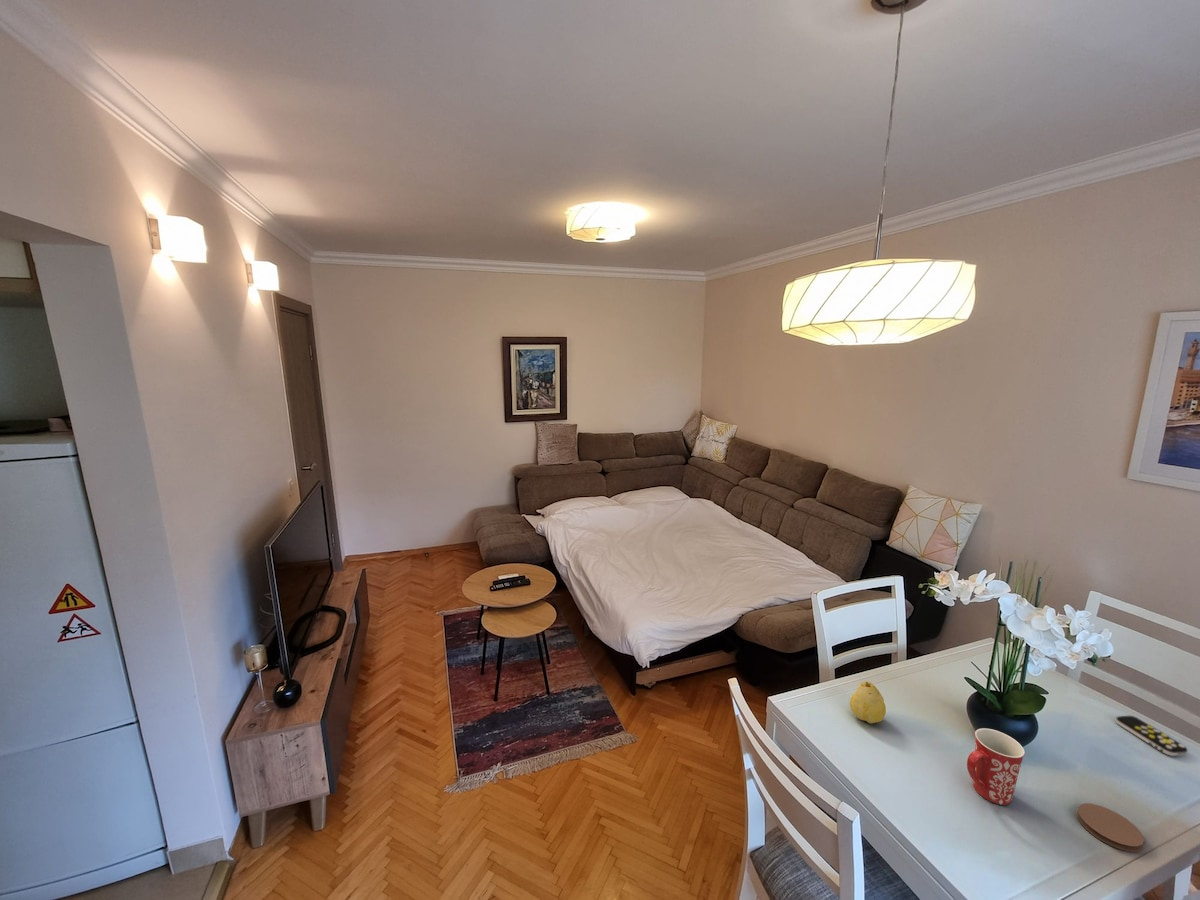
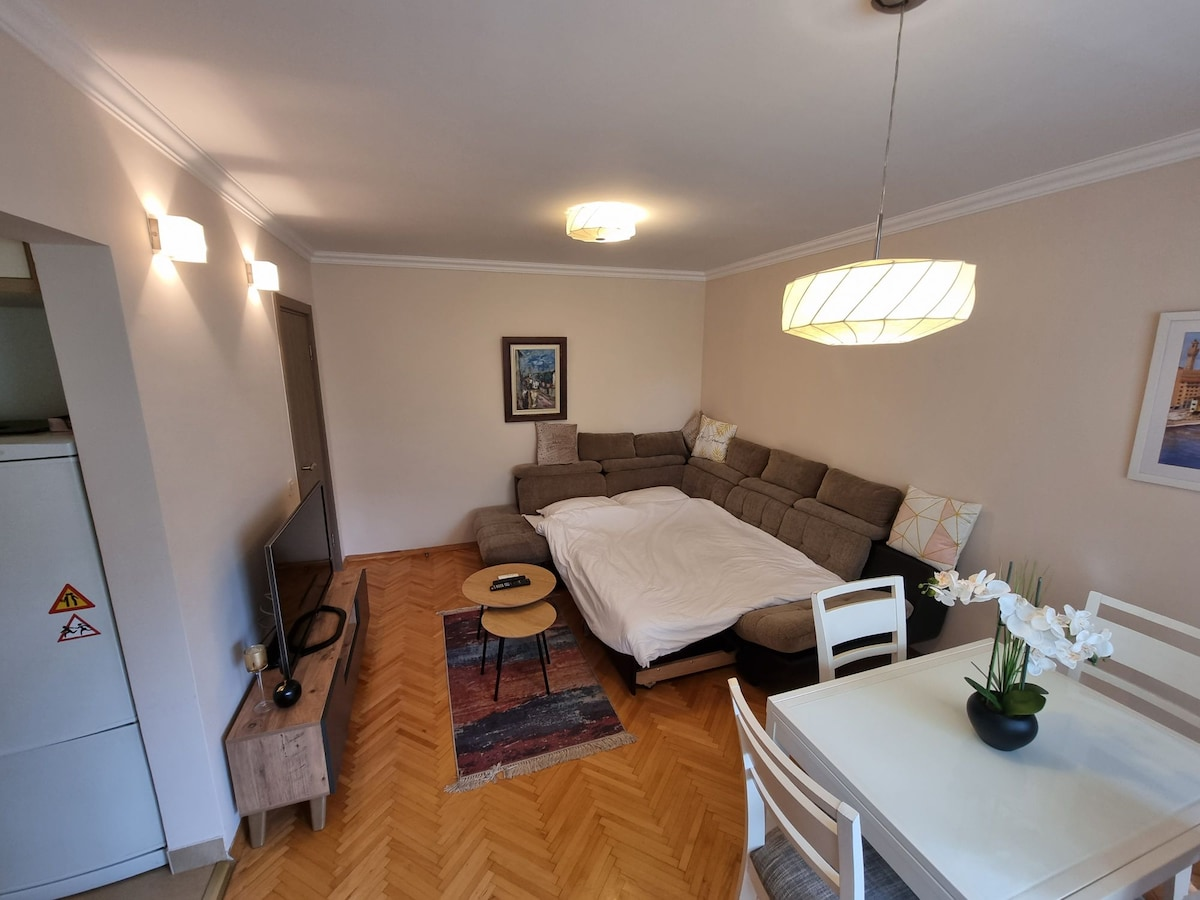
- mug (989, 768)
- fruit (868, 699)
- coaster (1109, 826)
- remote control (1150, 734)
